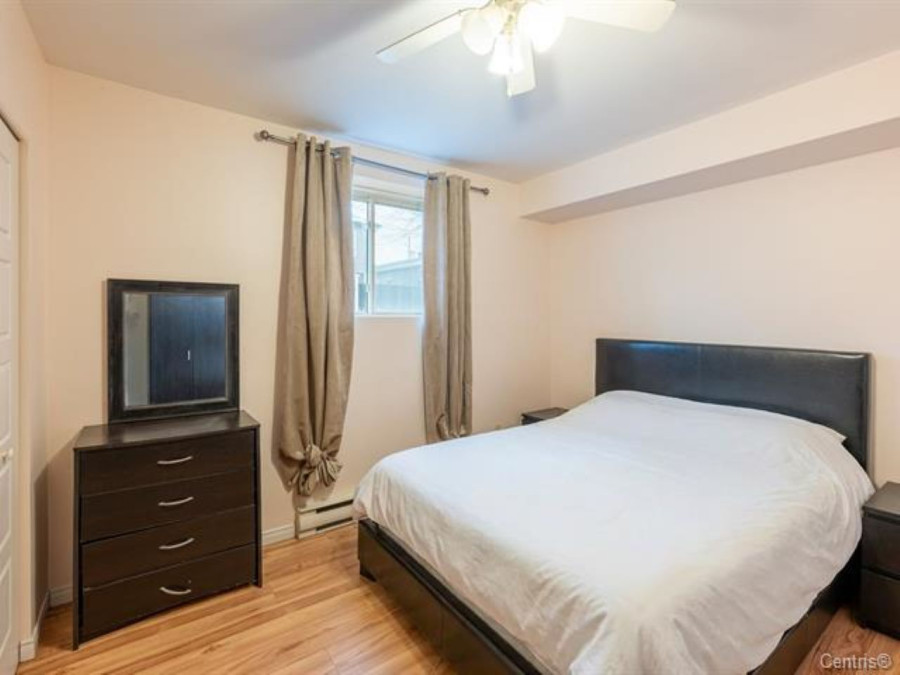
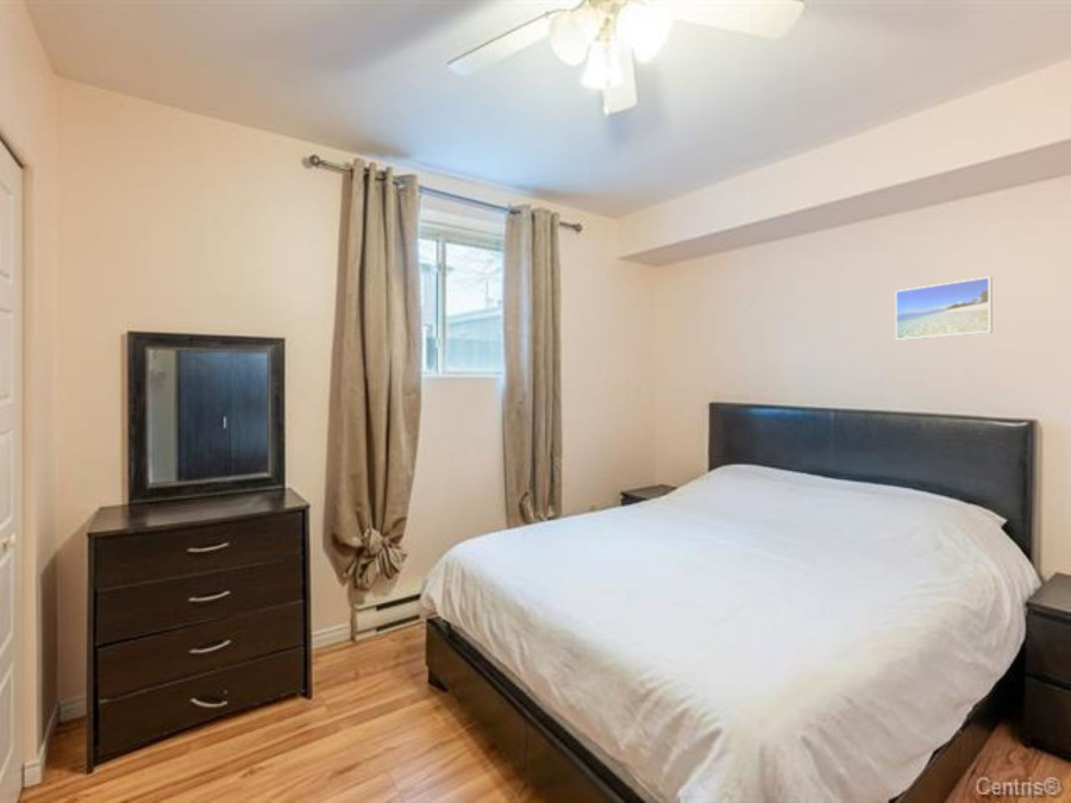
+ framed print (940, 309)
